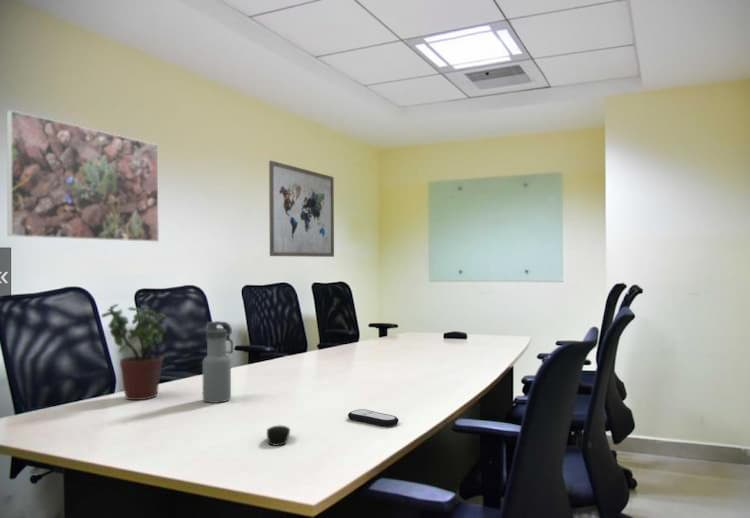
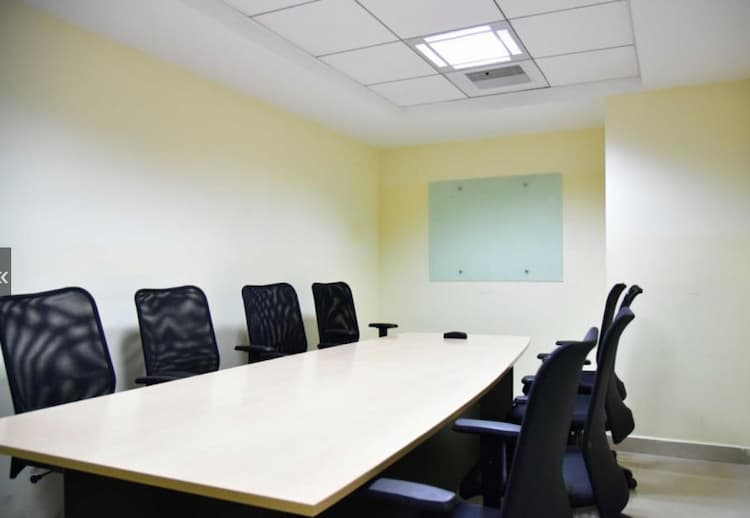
- computer mouse (278, 432)
- wall art (304, 213)
- remote control (373, 417)
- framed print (92, 184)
- water bottle (217, 360)
- potted plant (140, 349)
